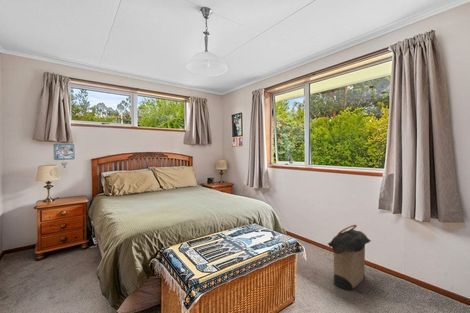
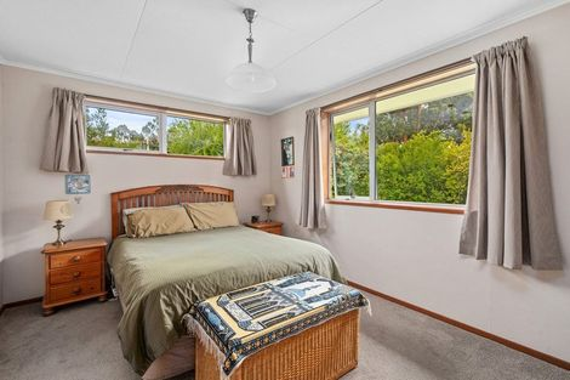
- laundry hamper (348, 250)
